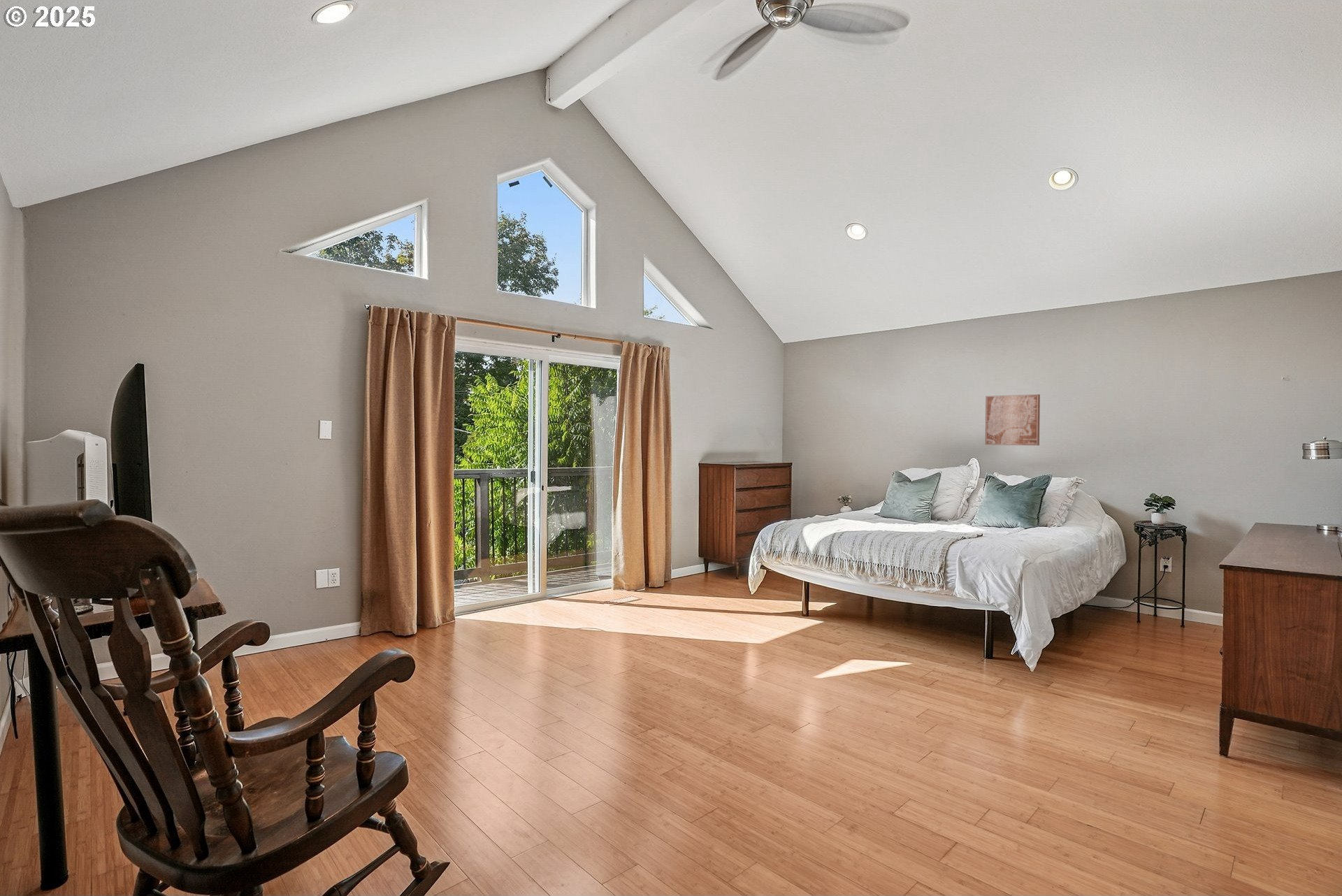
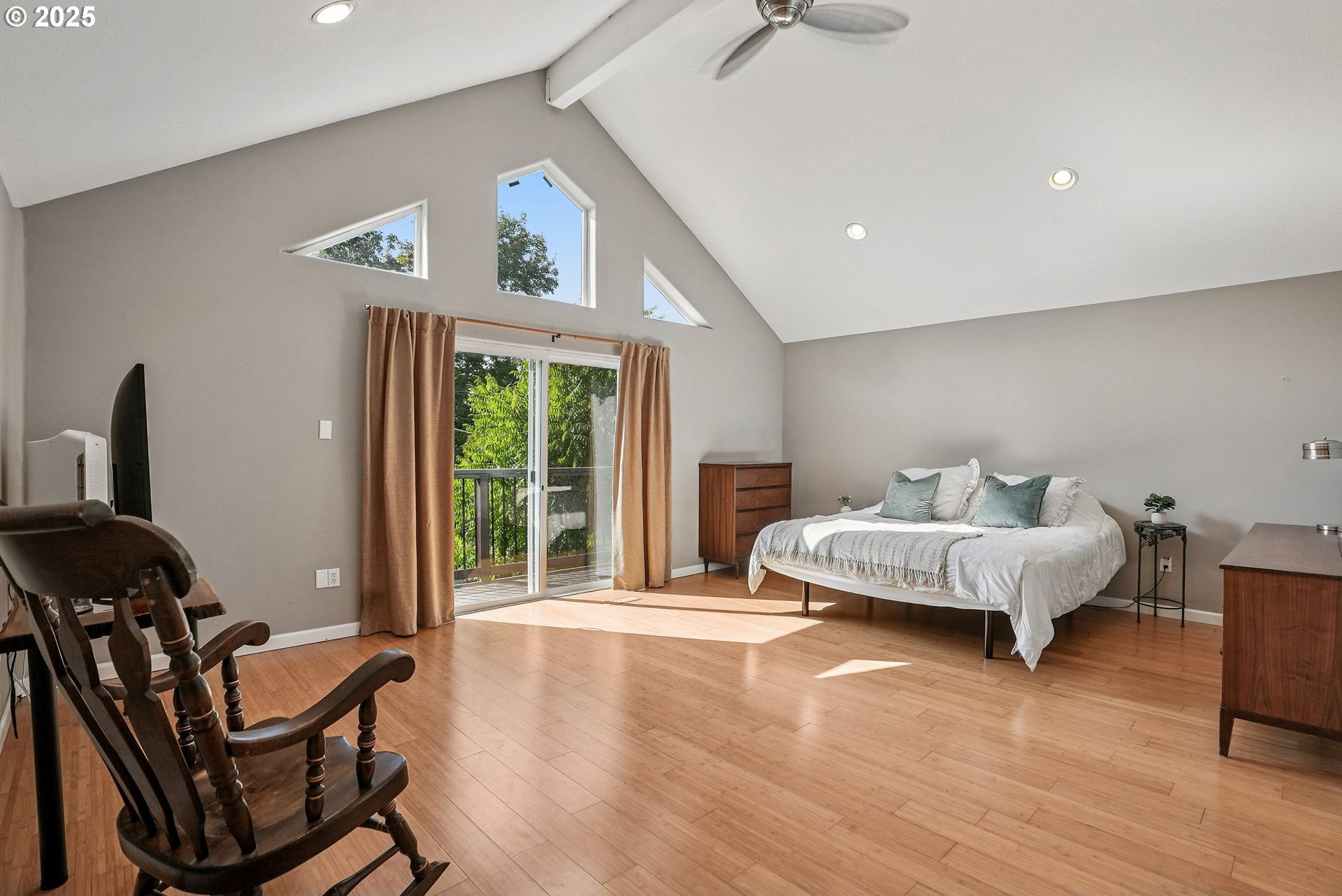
- wall art (1011, 420)
